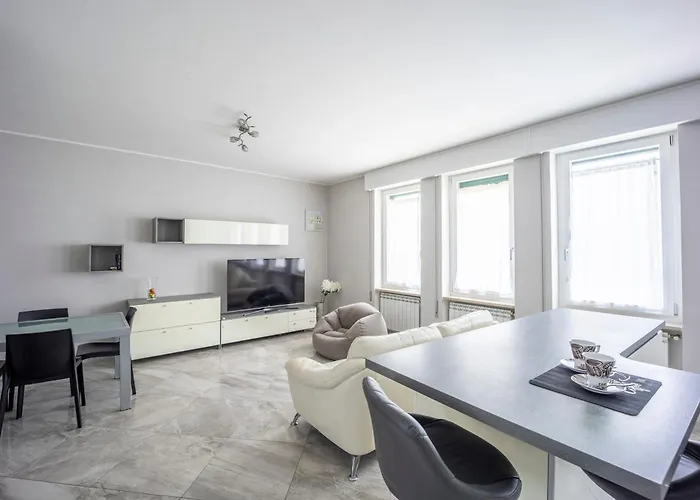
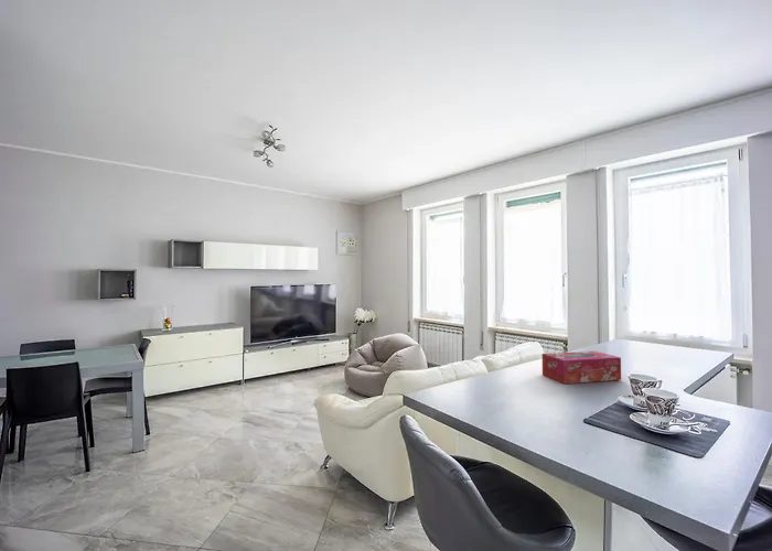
+ tissue box (580, 366)
